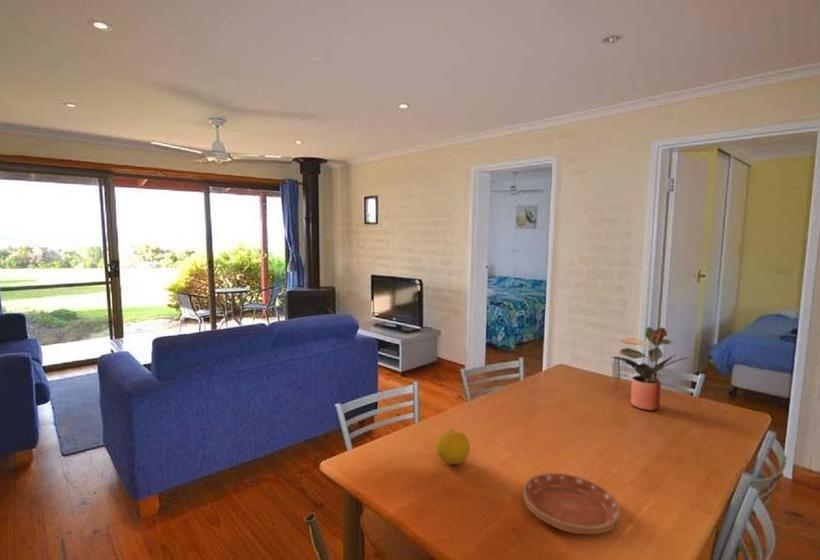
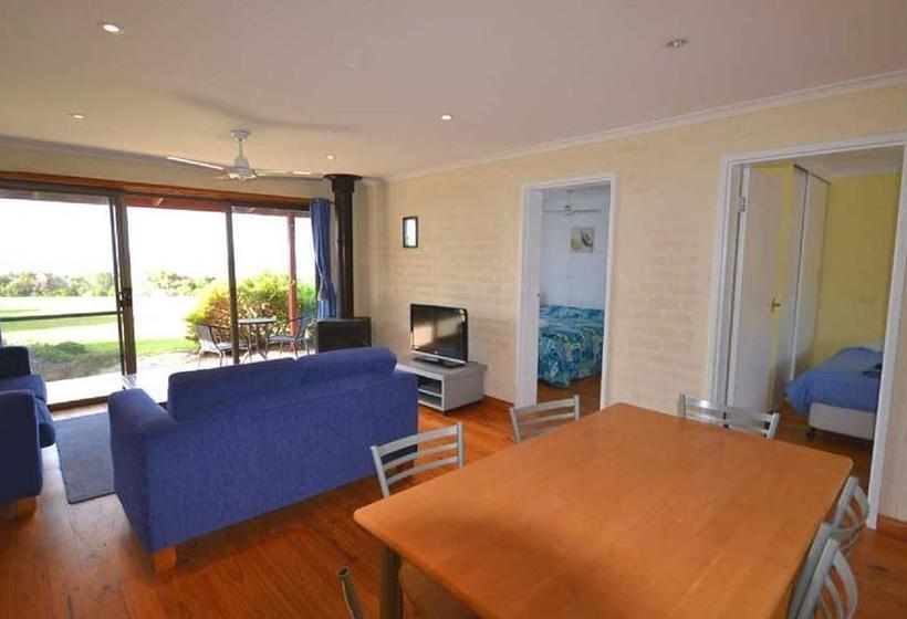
- fruit (452, 446)
- potted plant (651, 363)
- saucer (569, 503)
